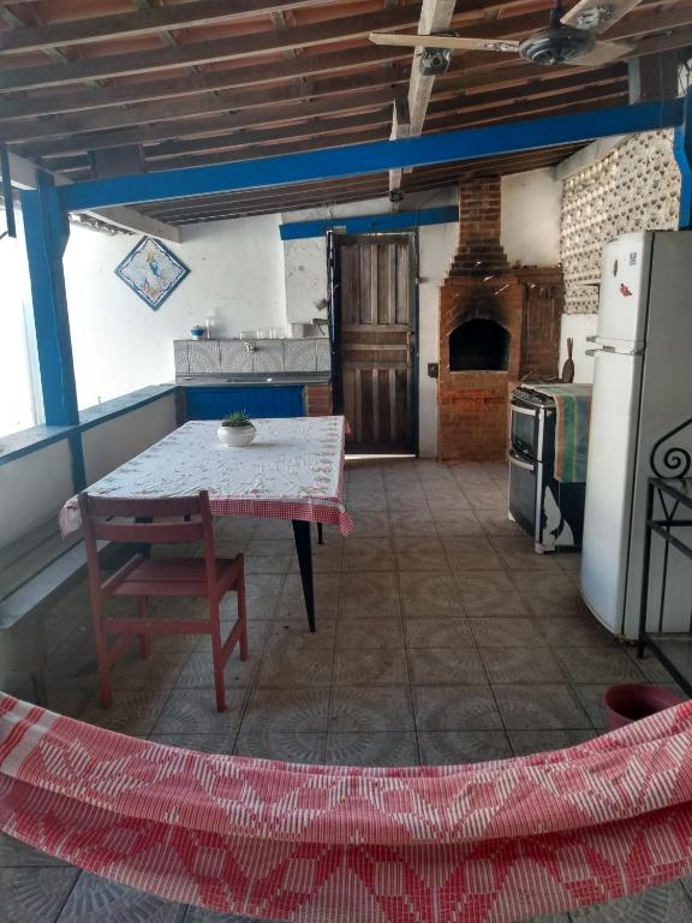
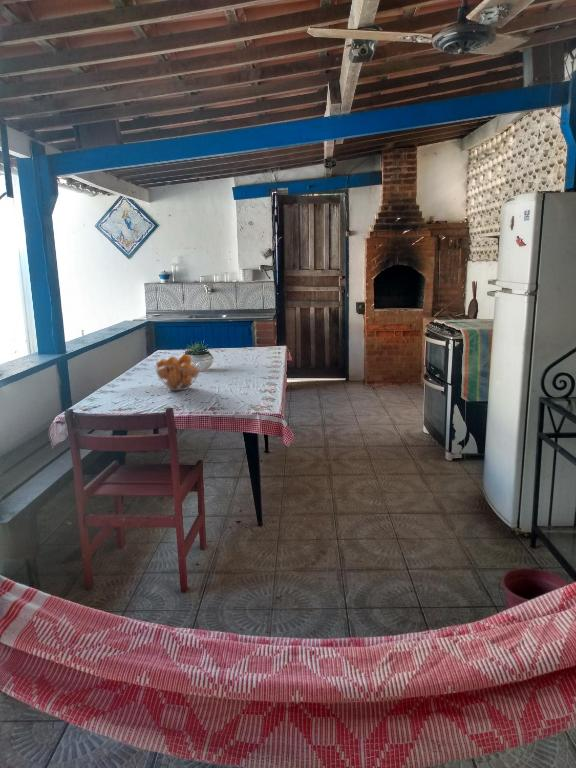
+ fruit basket (178, 371)
